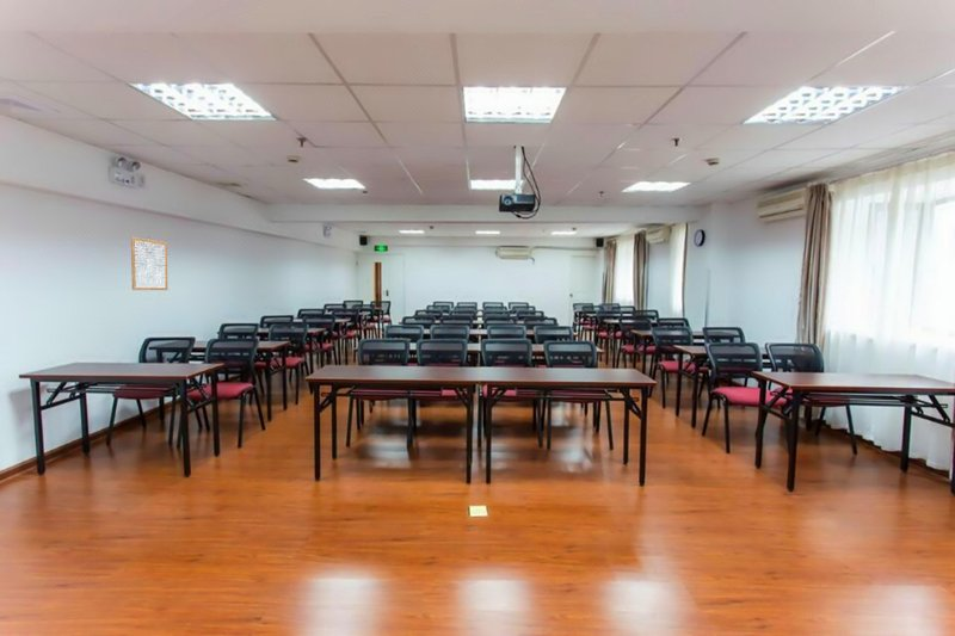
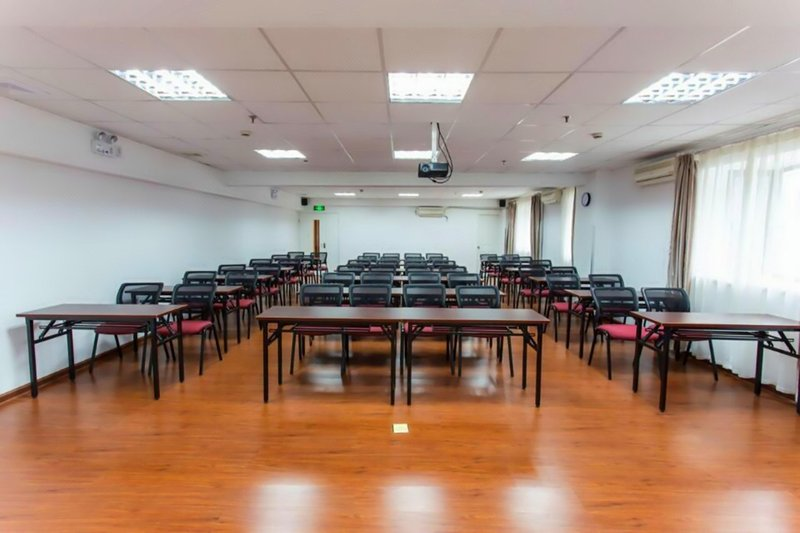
- wall art (149, 263)
